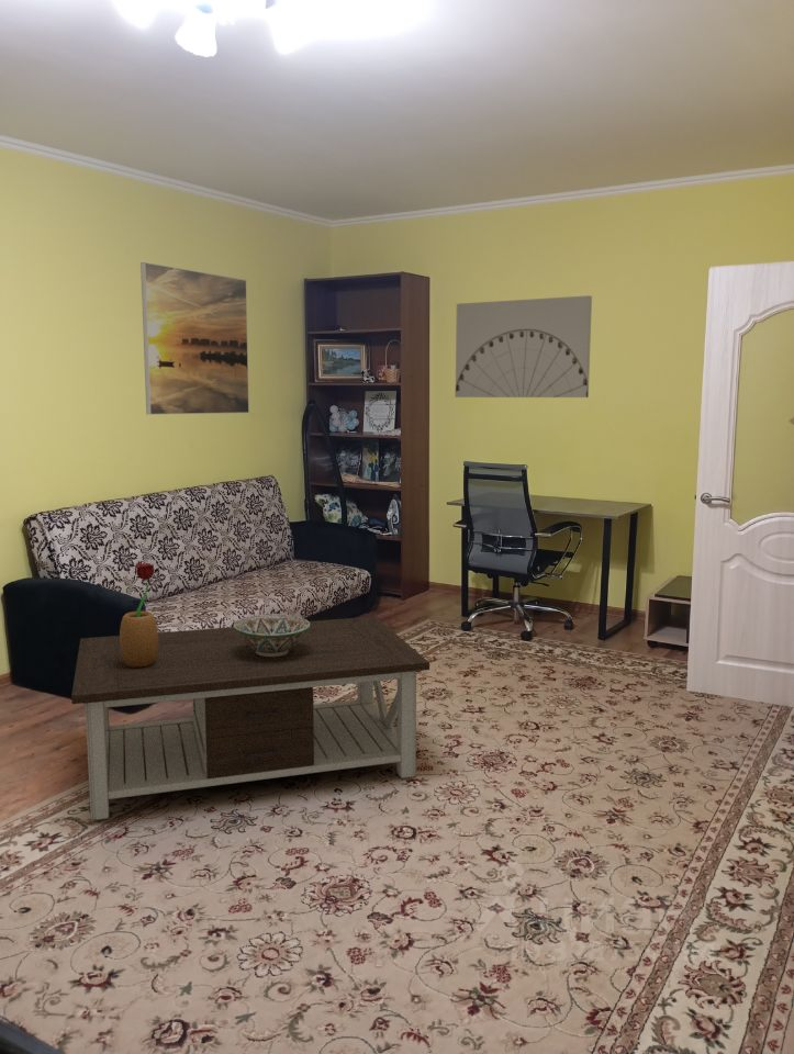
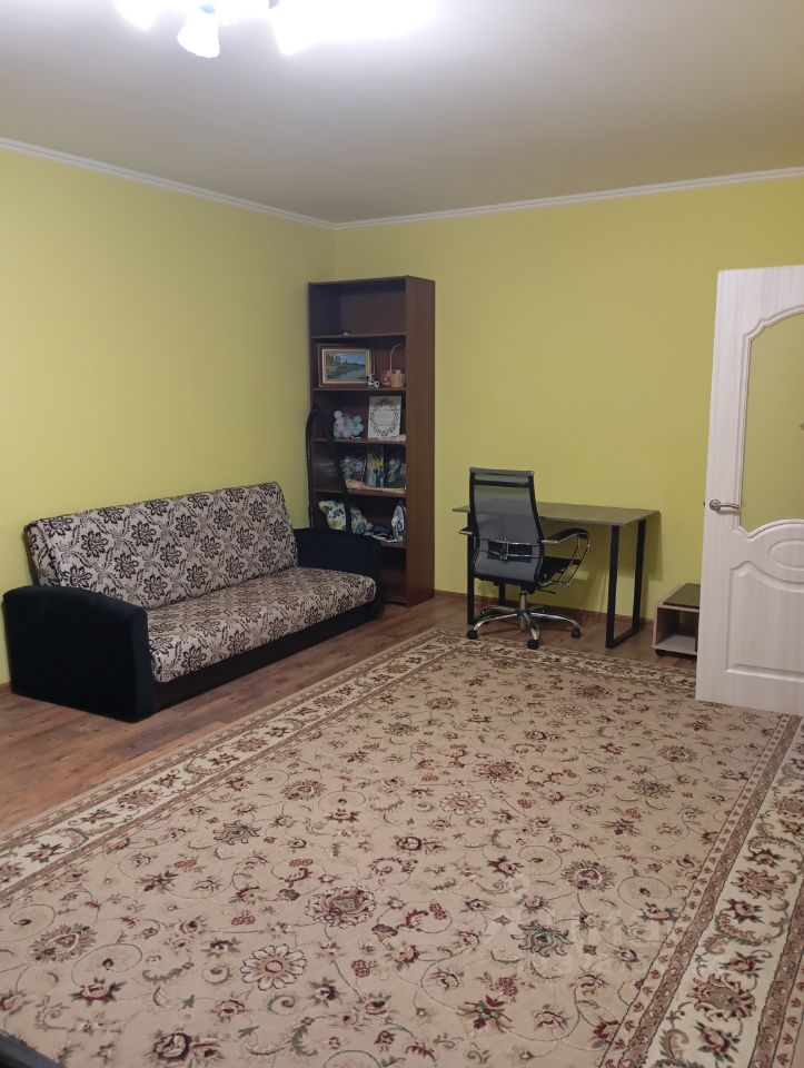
- wall art (519, 348)
- potted flower (138, 615)
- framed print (199, 344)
- coffee table (248, 706)
- decorative bowl (271, 637)
